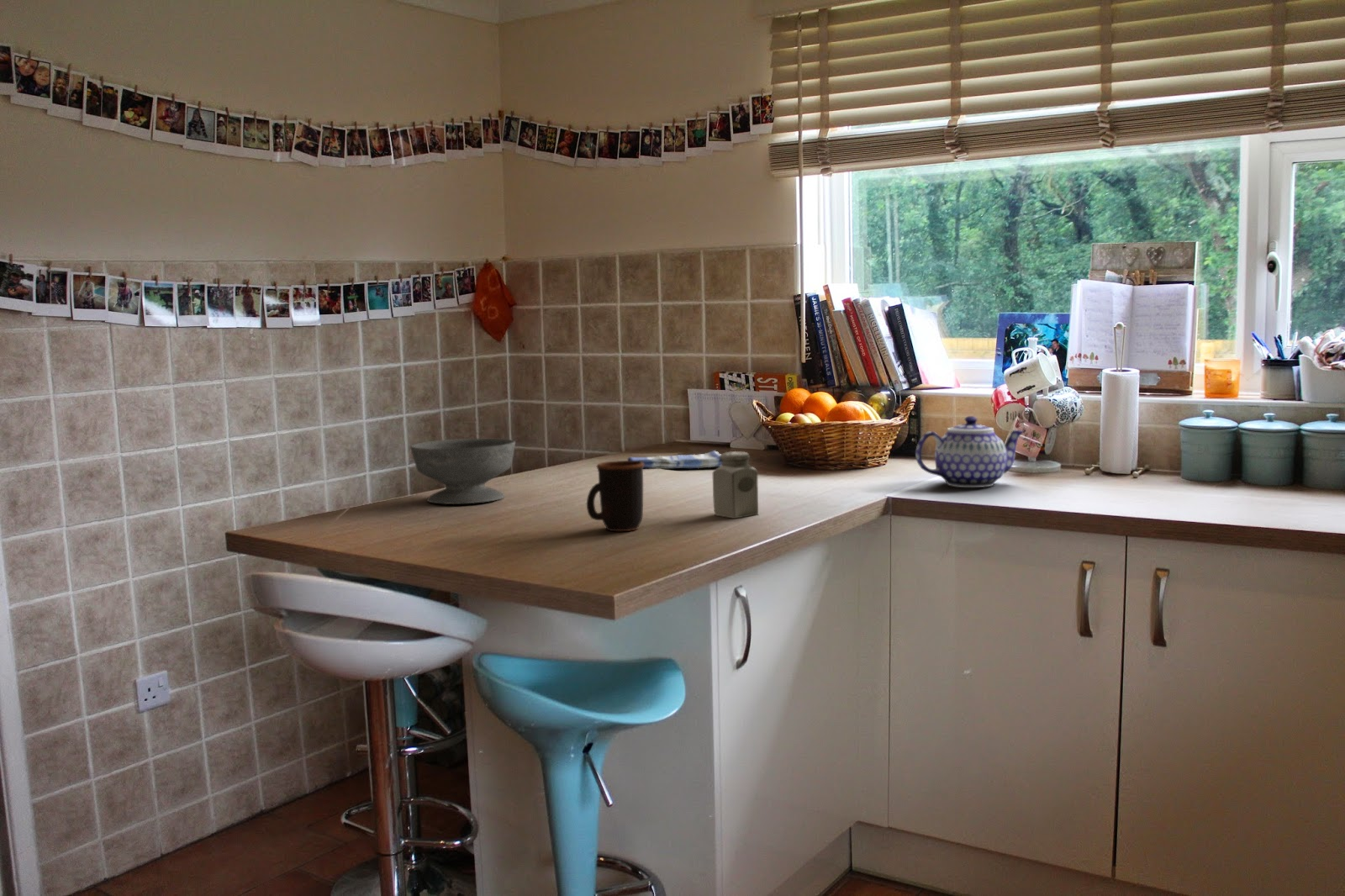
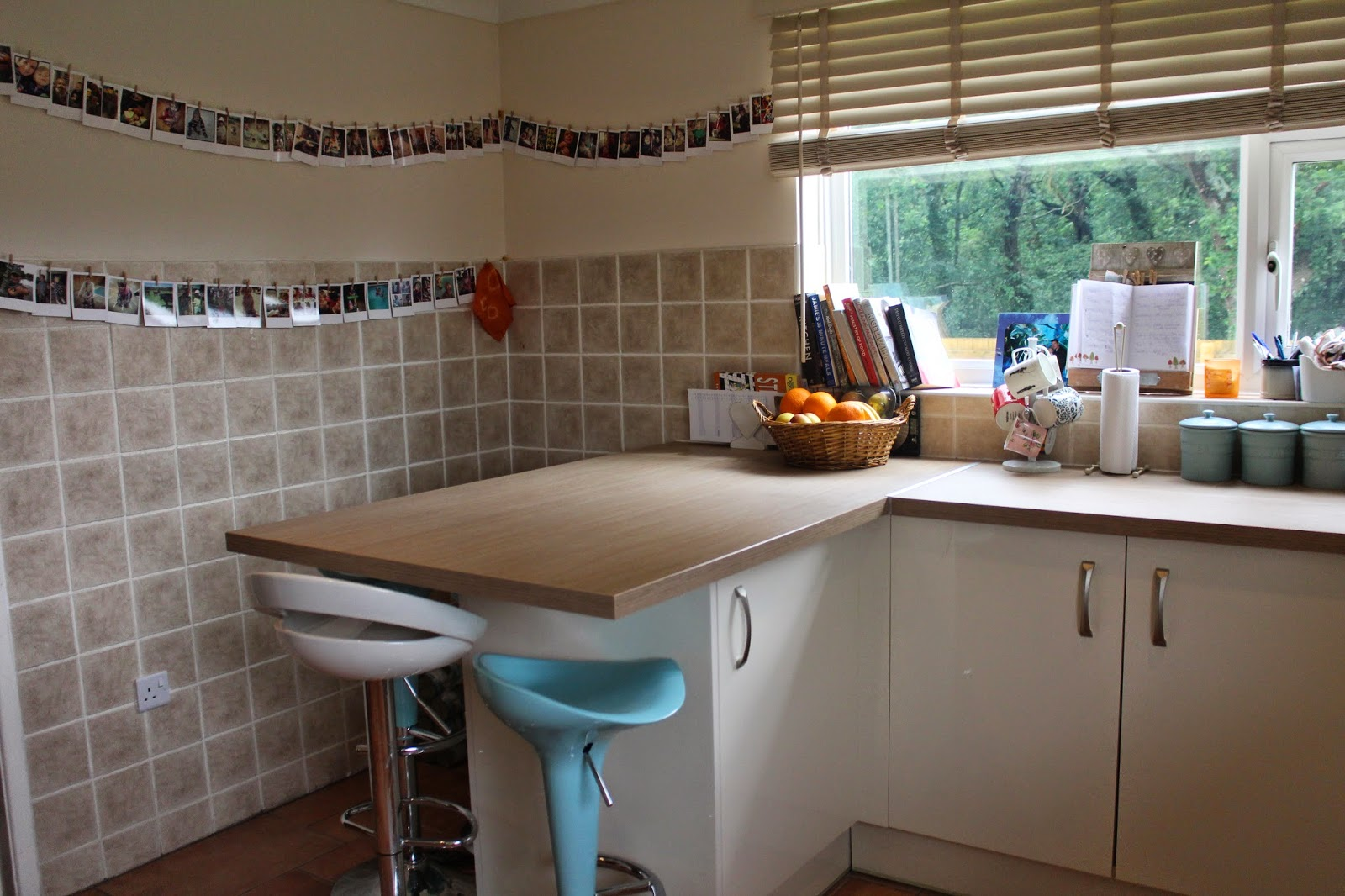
- mug (614, 497)
- teapot (970, 450)
- bowl (464, 471)
- salt shaker (735, 483)
- dish towel (676, 459)
